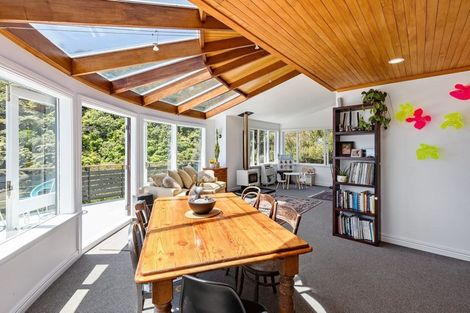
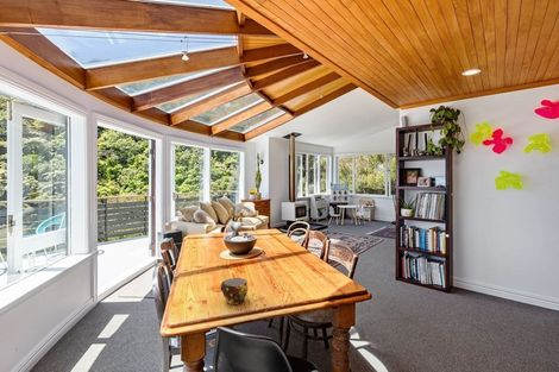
+ cup (233, 291)
